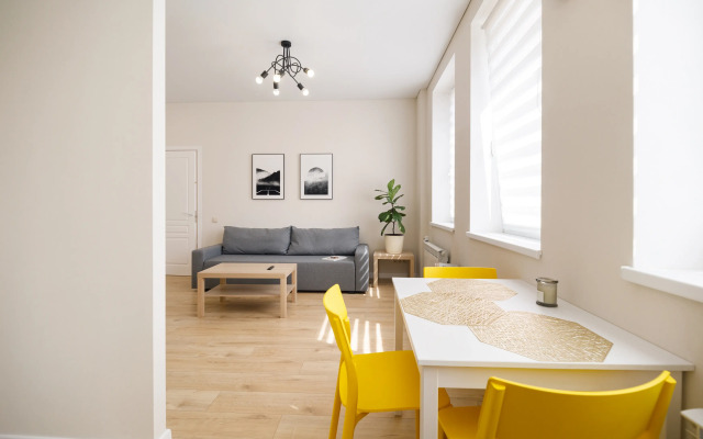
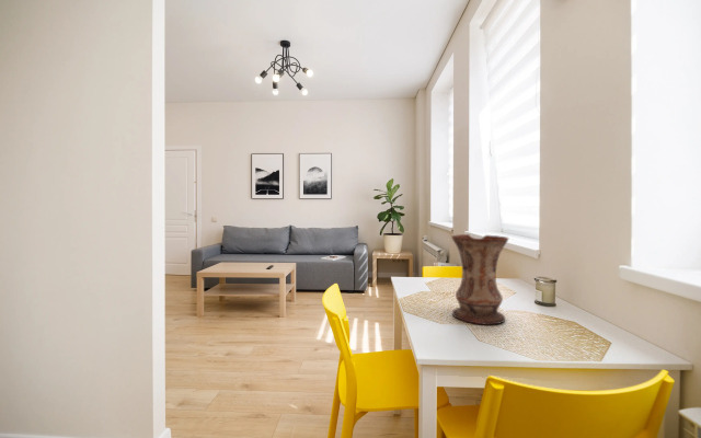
+ vase (479, 276)
